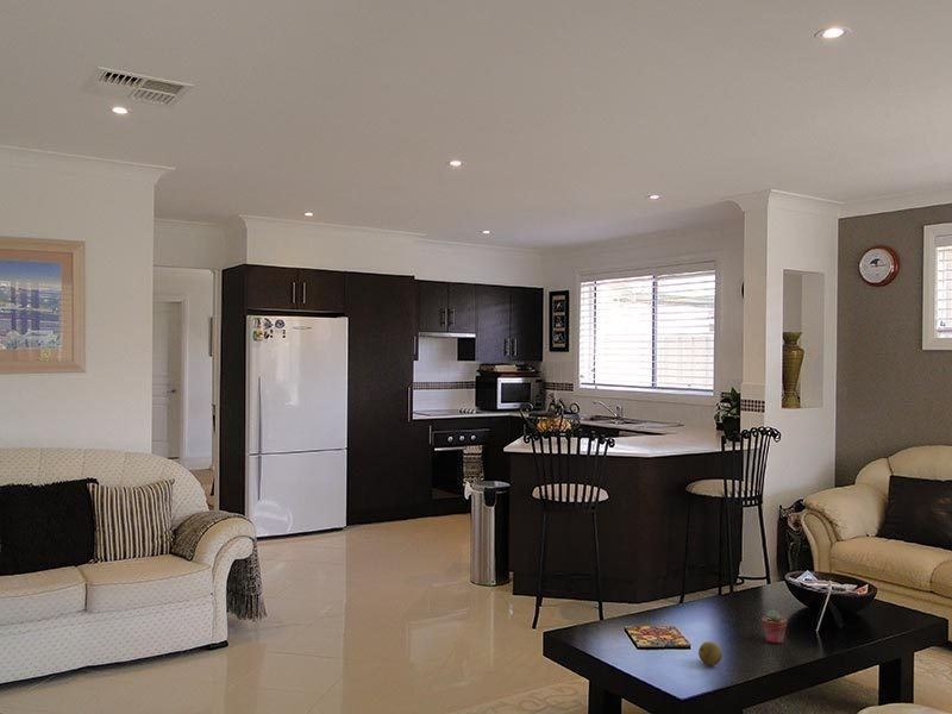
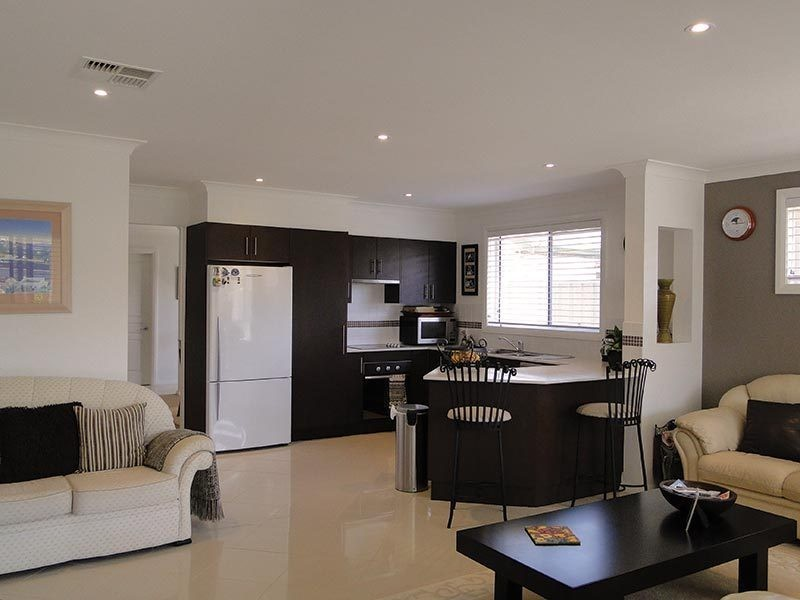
- fruit (709, 652)
- potted succulent (774, 625)
